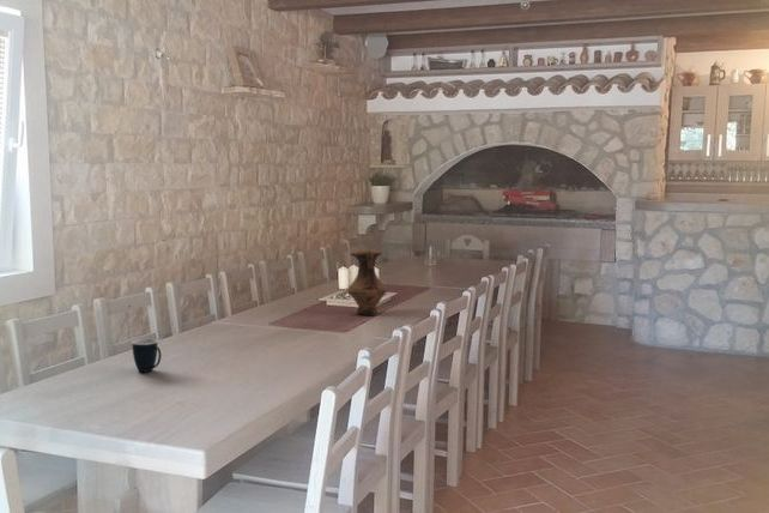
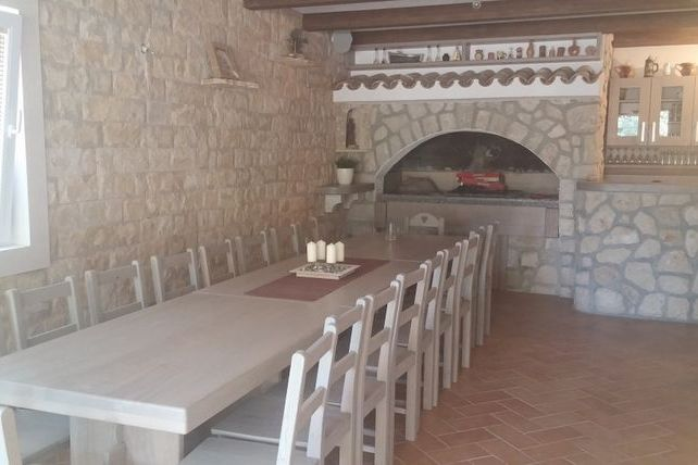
- vase (367, 282)
- mug (149, 356)
